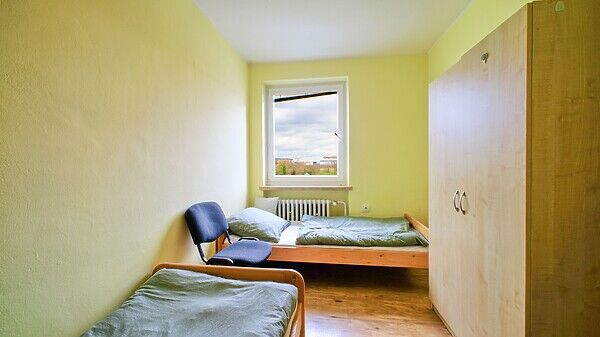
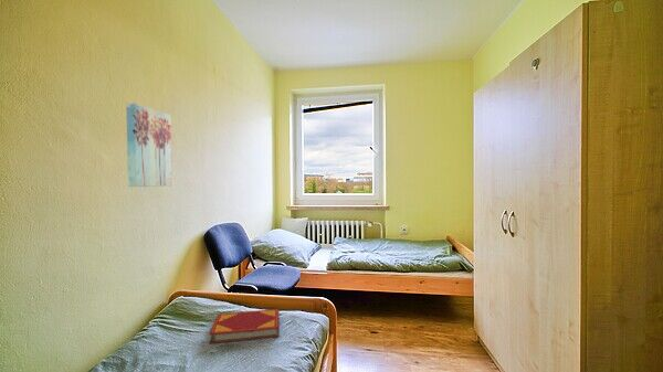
+ wall art (150, 147)
+ hardback book (246, 325)
